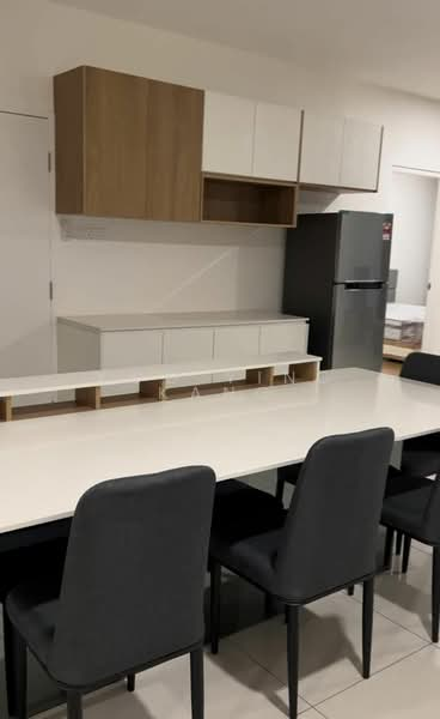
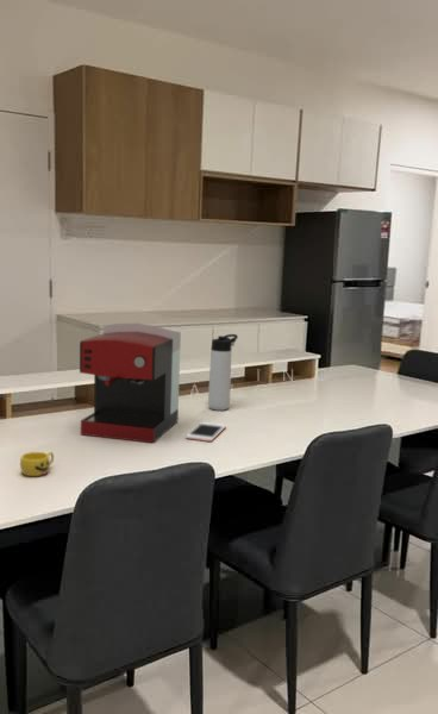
+ thermos bottle (223, 371)
+ cell phone (206, 431)
+ coffee maker (127, 378)
+ cup (38, 463)
